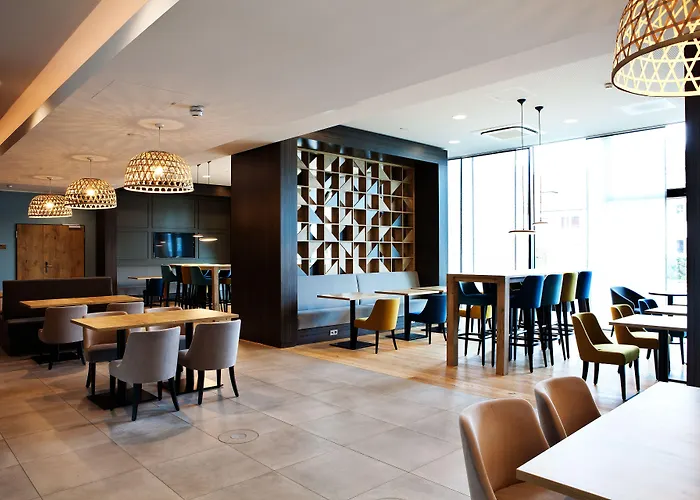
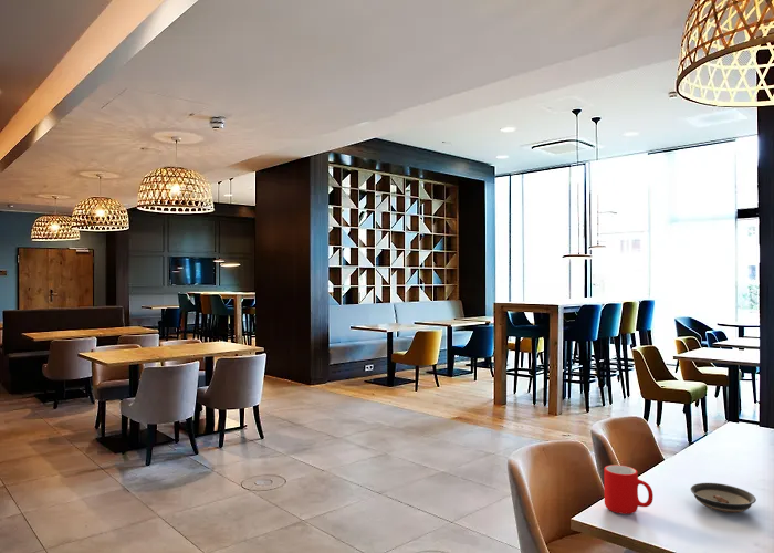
+ cup (628, 491)
+ saucer (722, 500)
